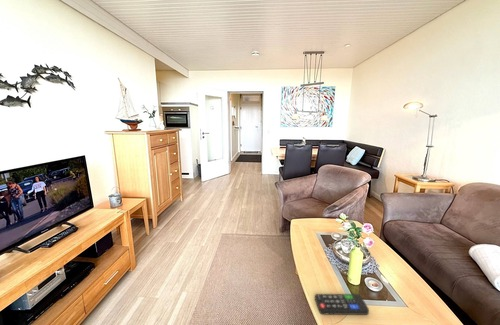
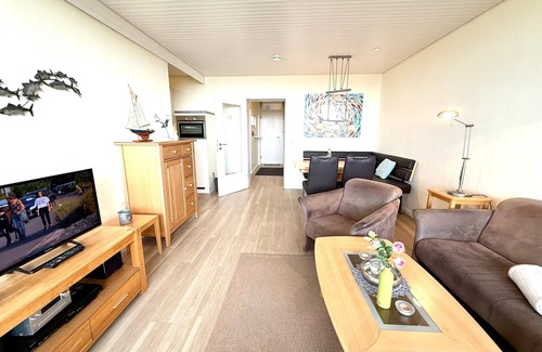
- remote control (340, 303)
